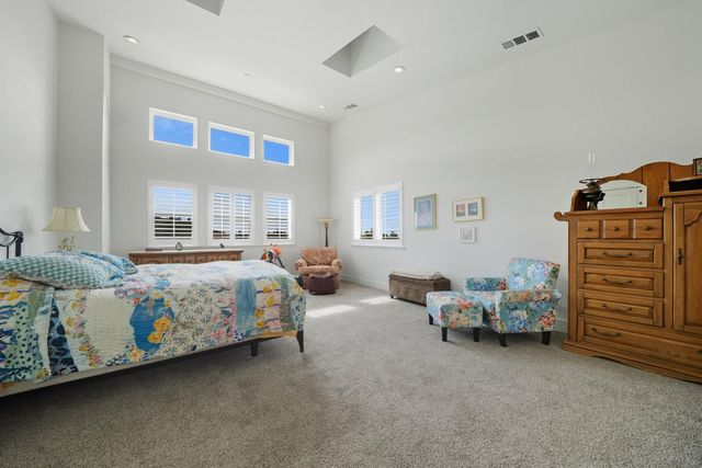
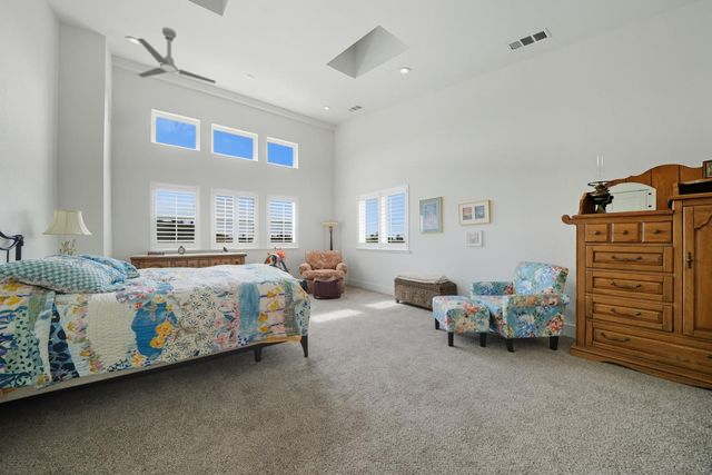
+ ceiling fan (170, 51)
